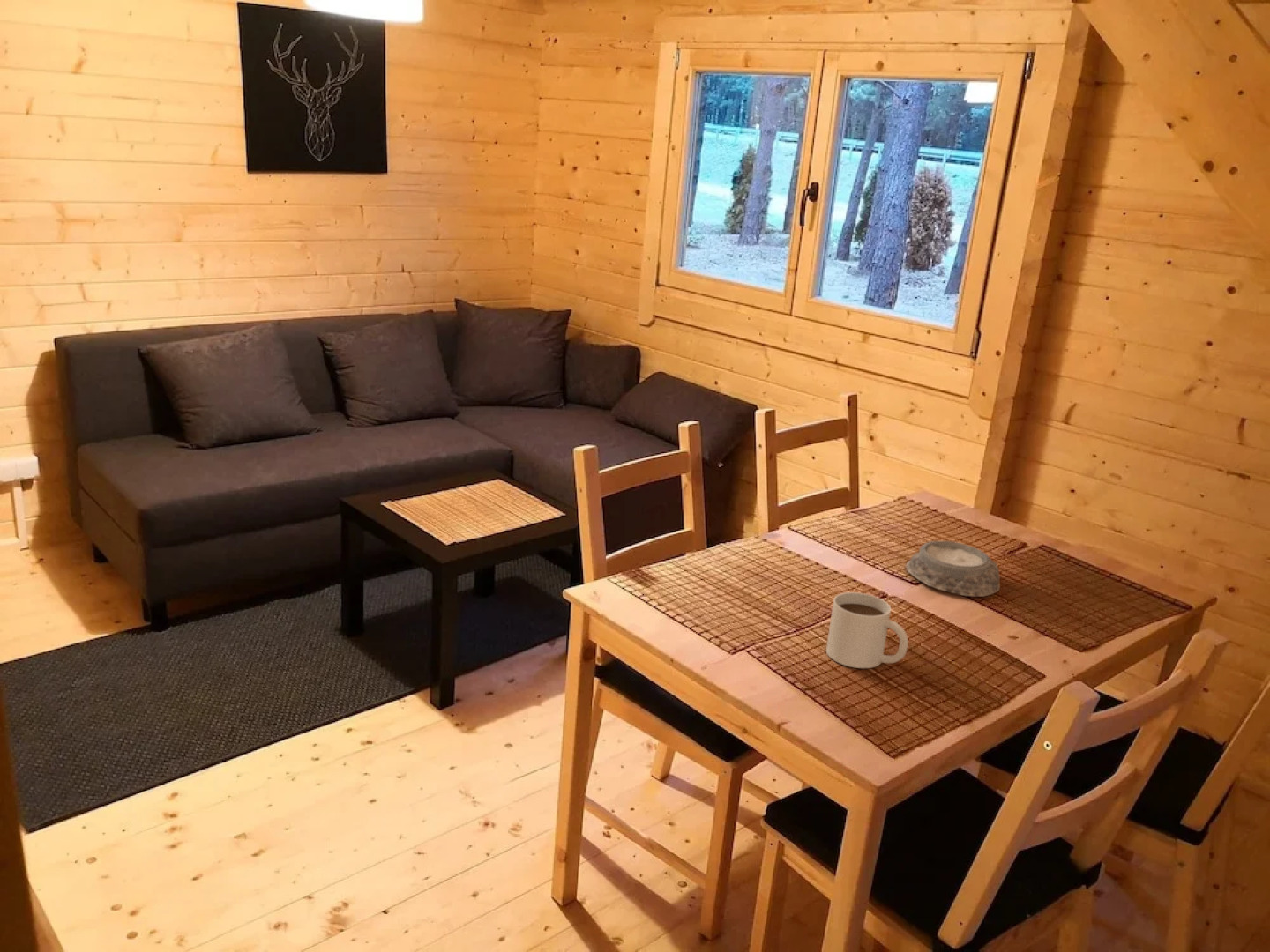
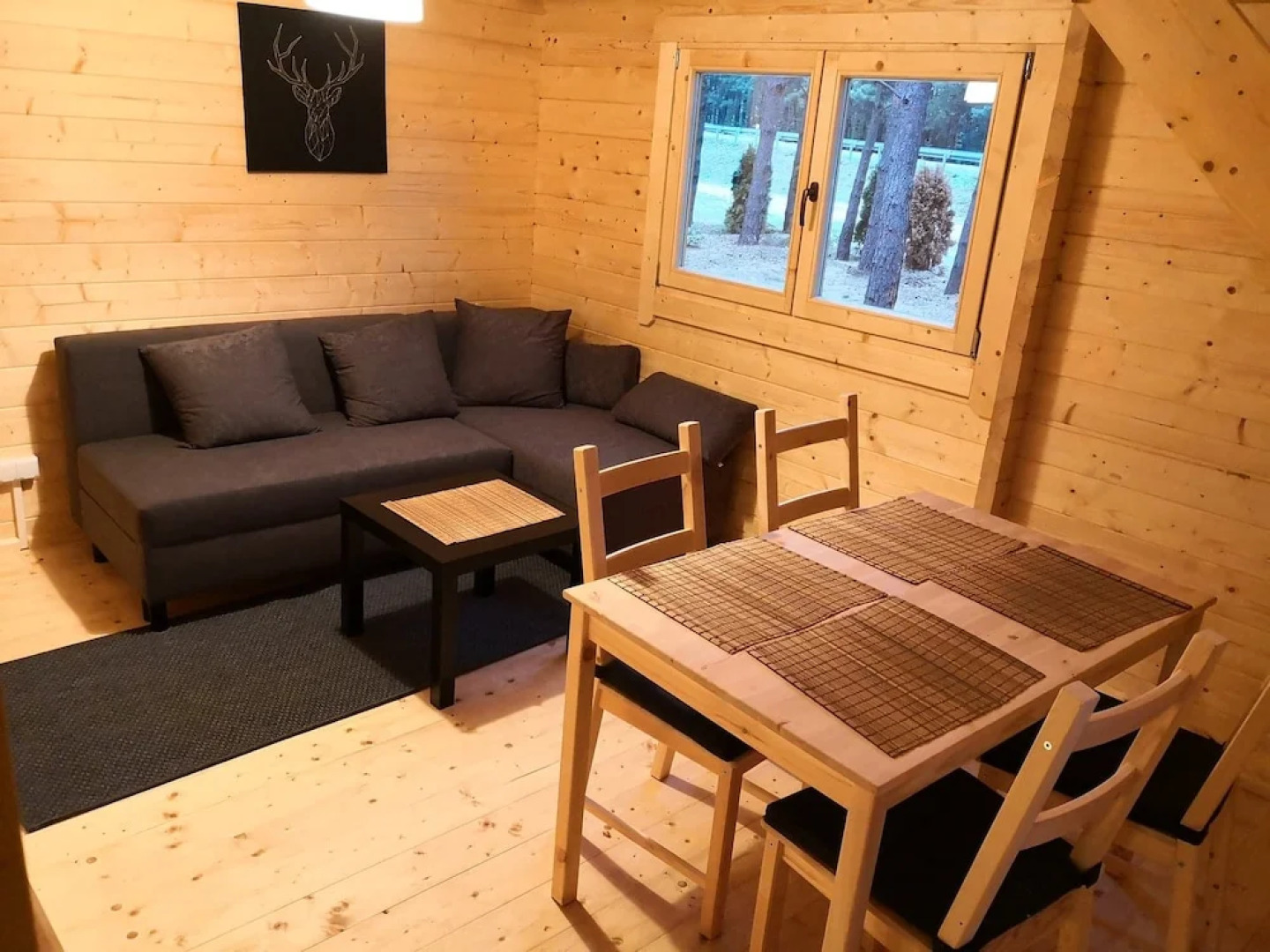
- mug (869, 634)
- mortar (954, 564)
